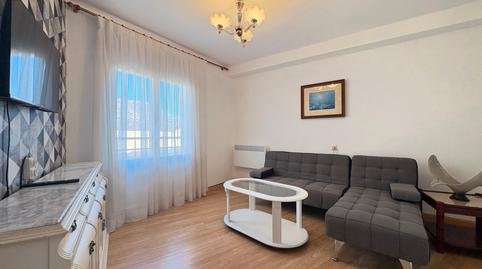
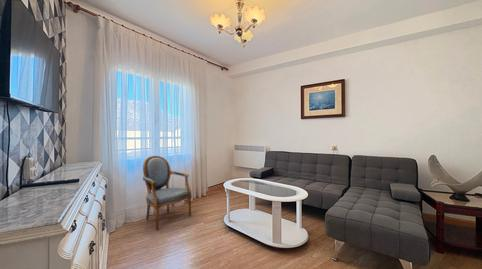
+ armchair (165, 188)
